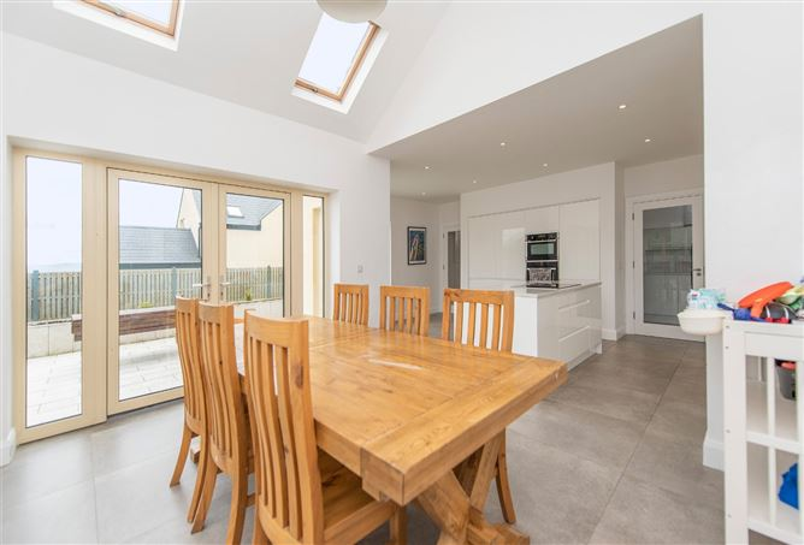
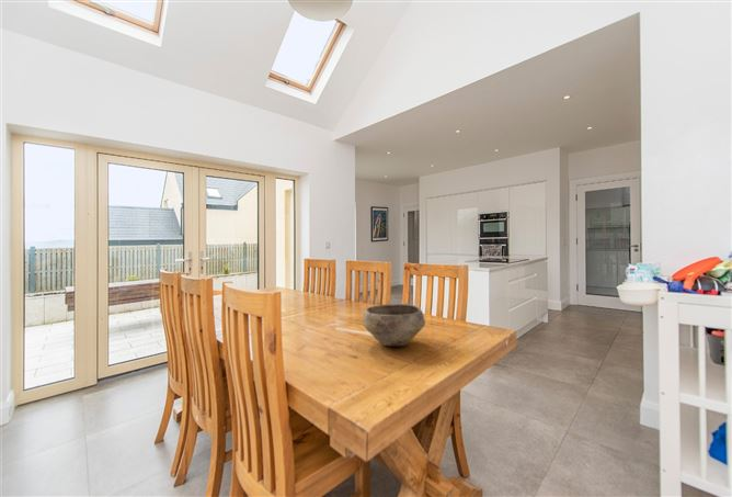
+ bowl (393, 326)
